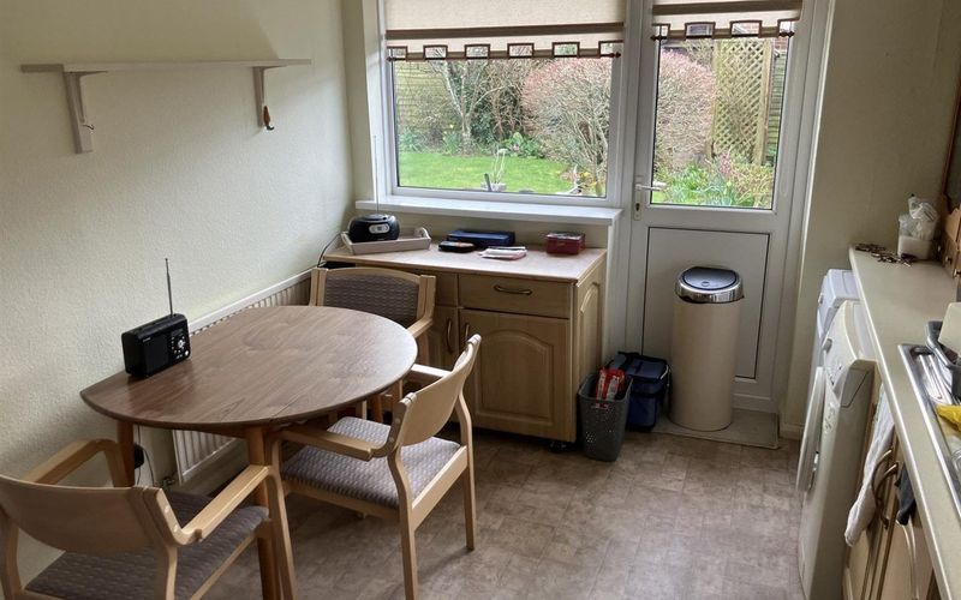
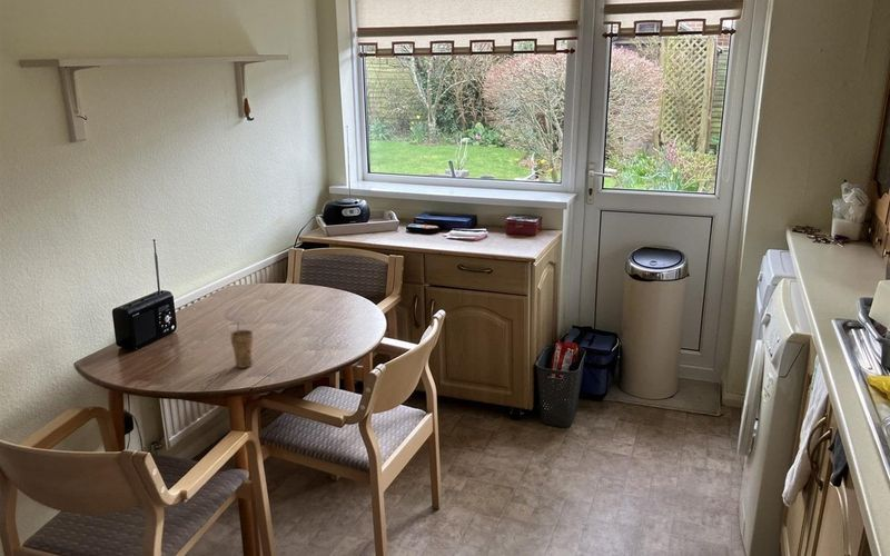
+ cup (241, 345)
